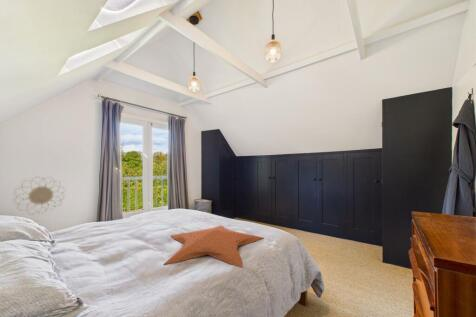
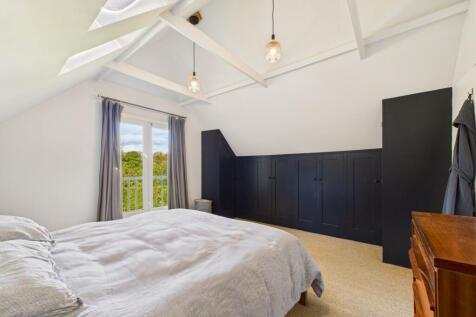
- decorative wall piece (40, 194)
- cushion (218, 236)
